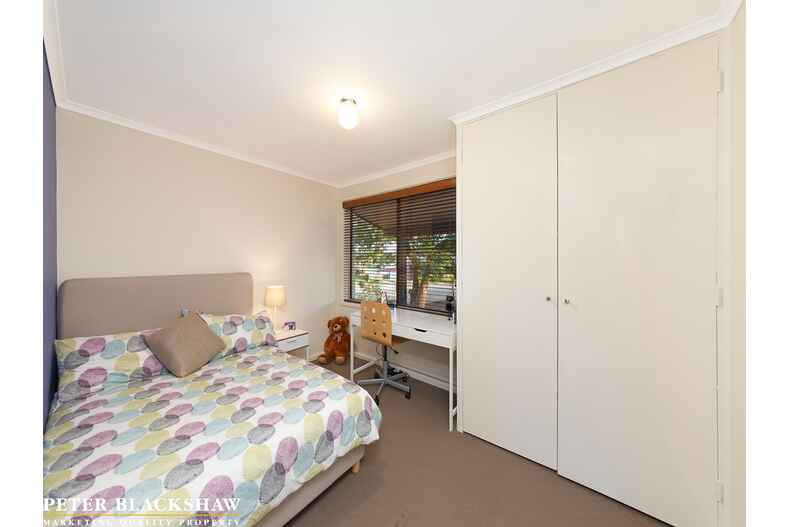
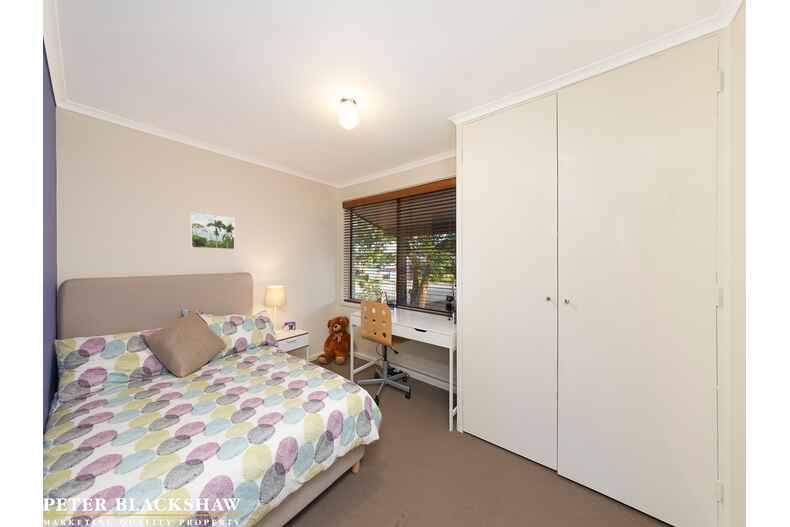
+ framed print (213, 232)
